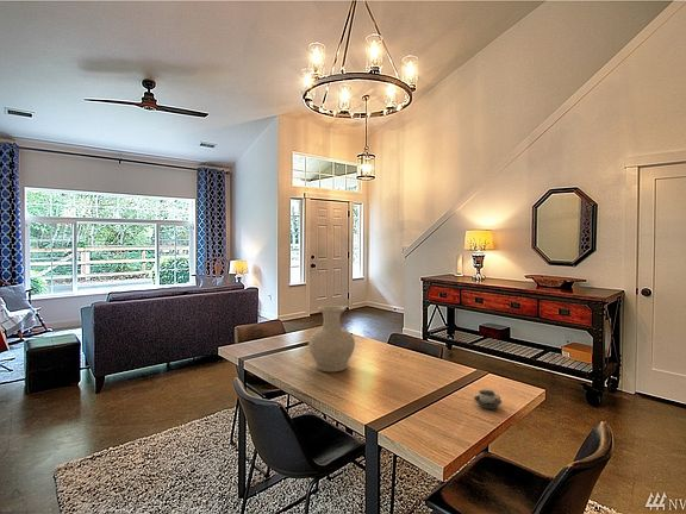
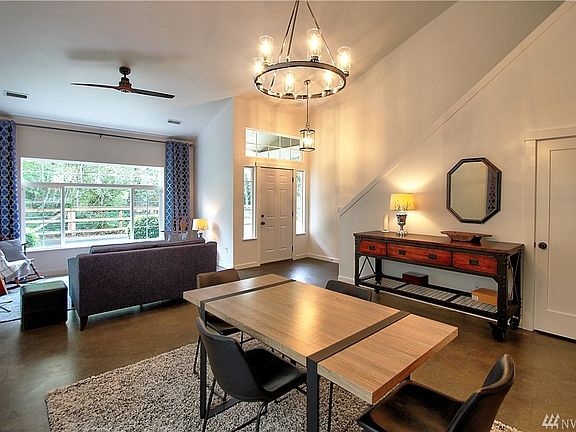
- cup (487, 399)
- vase (331, 337)
